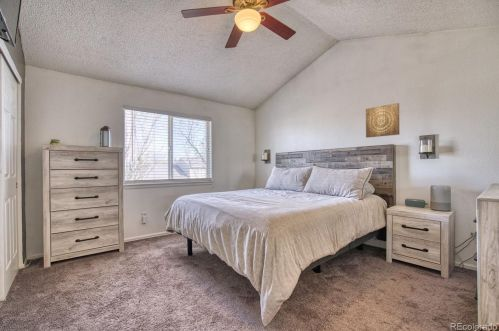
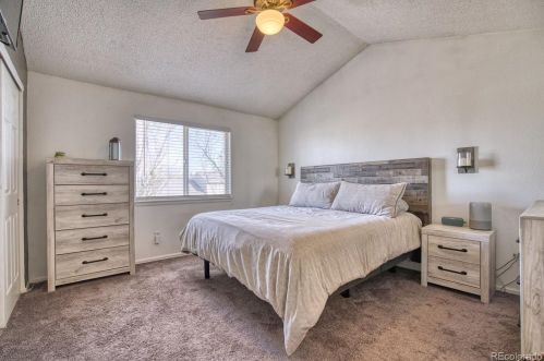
- wall art (381, 121)
